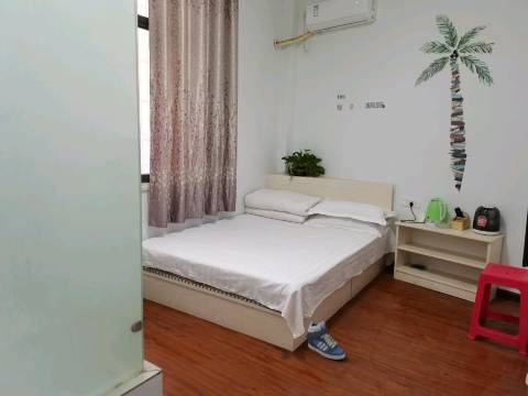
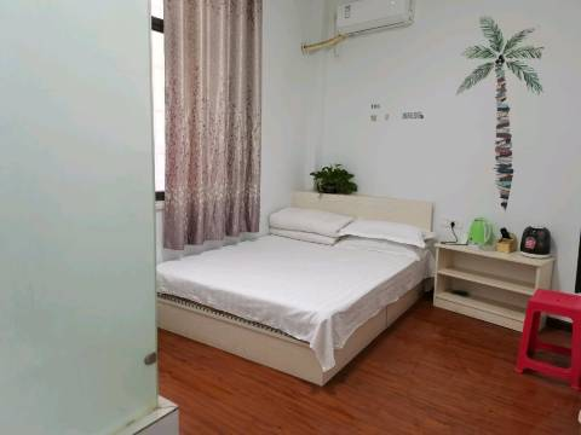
- sneaker (326, 338)
